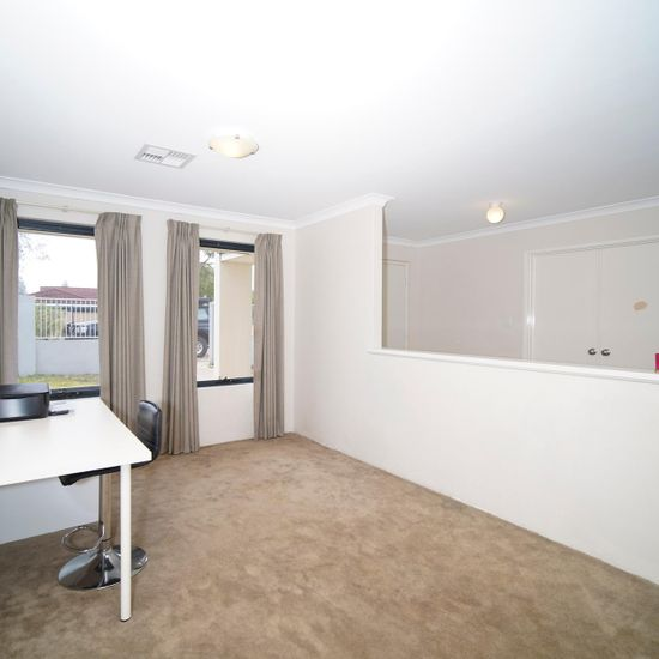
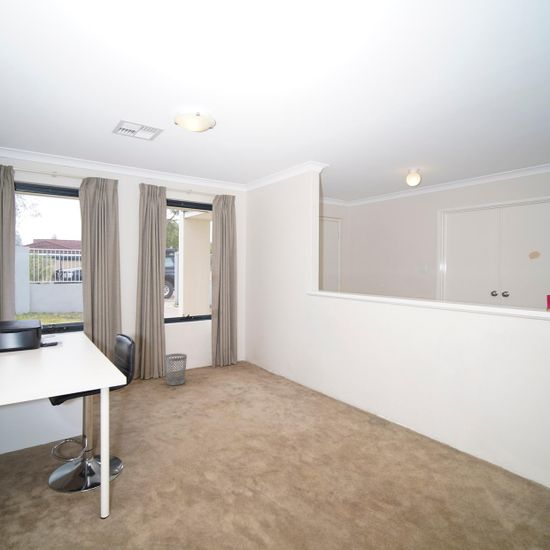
+ wastebasket (175, 369)
